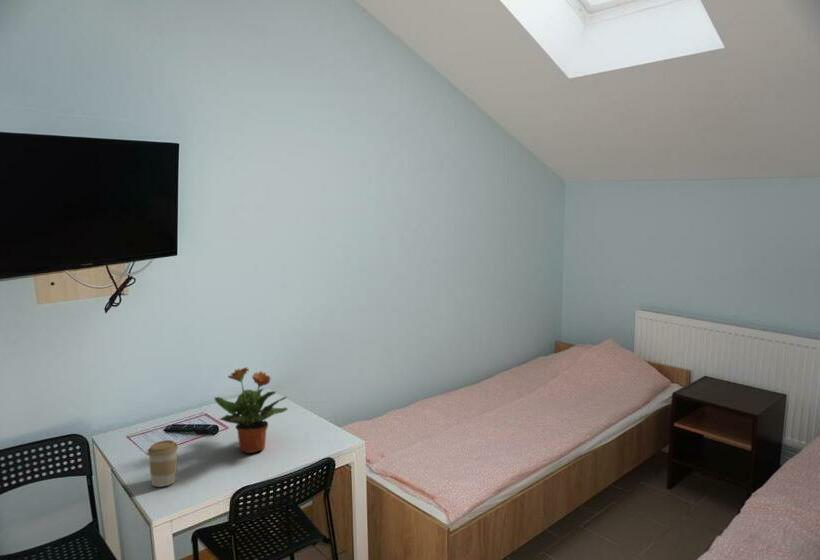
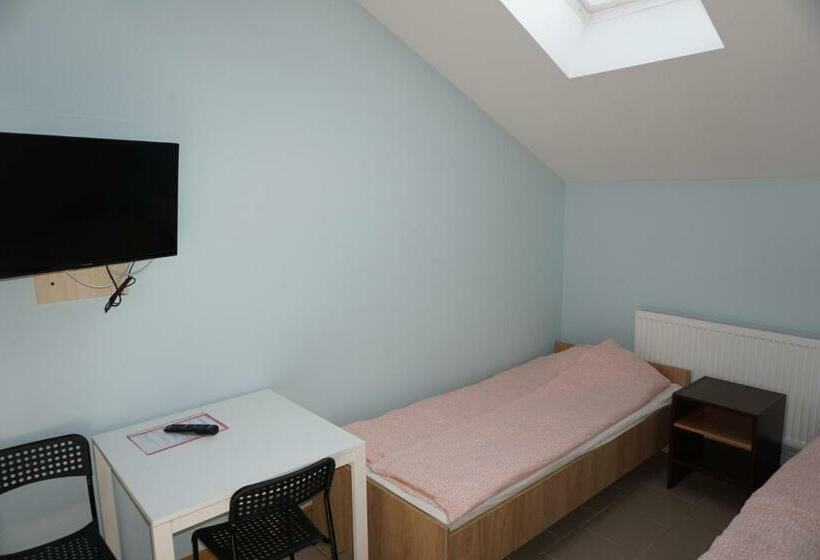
- potted plant (251, 409)
- coffee cup (163, 462)
